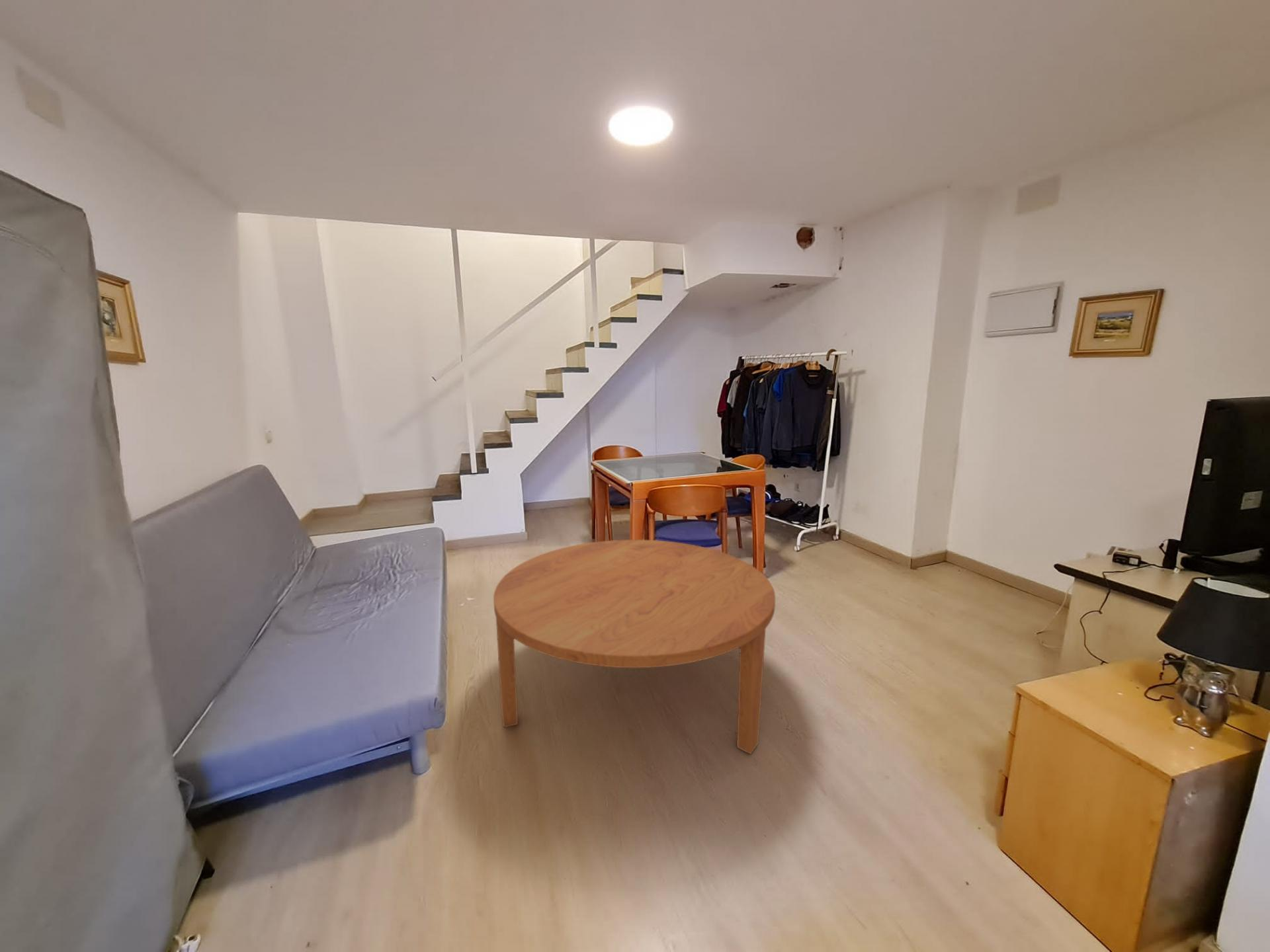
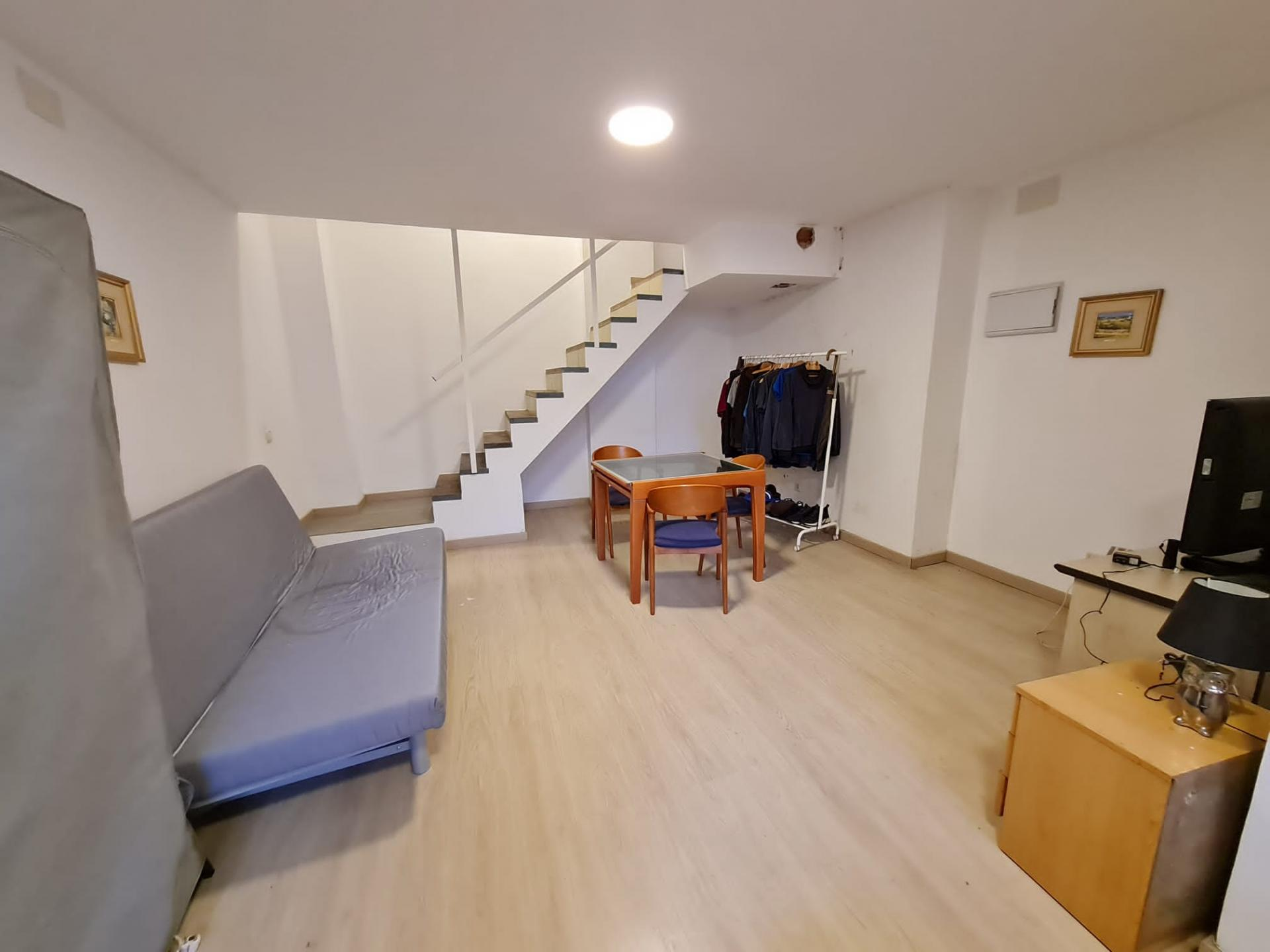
- coffee table (634, 636)
